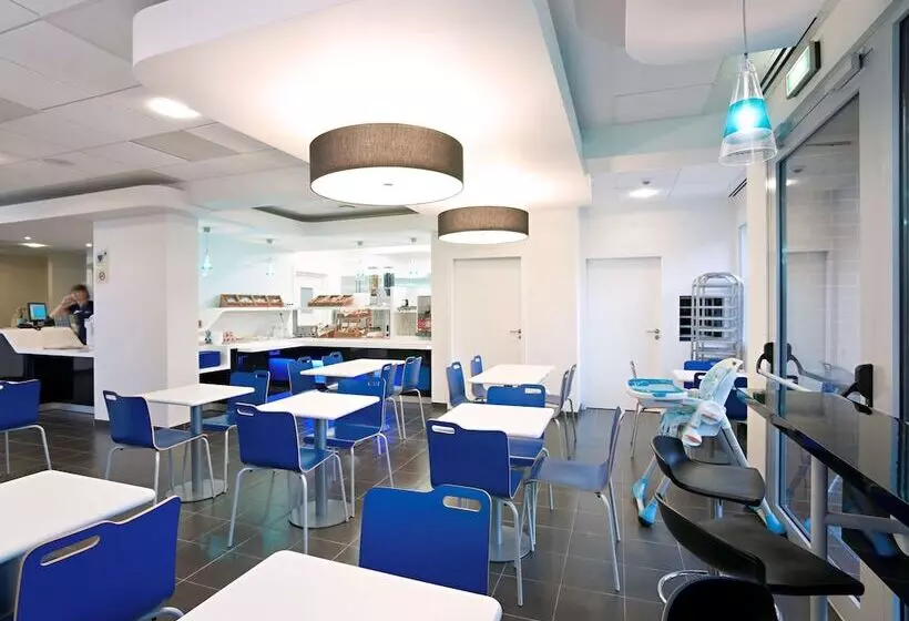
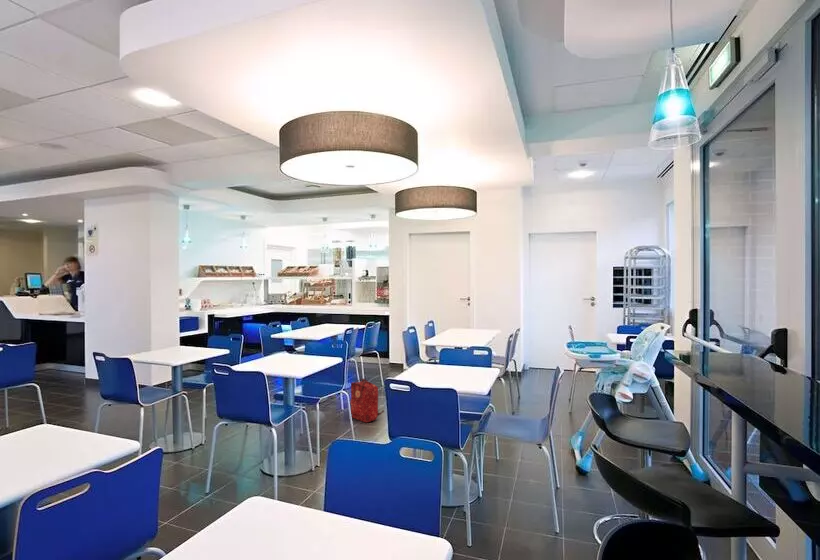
+ backpack (365, 398)
